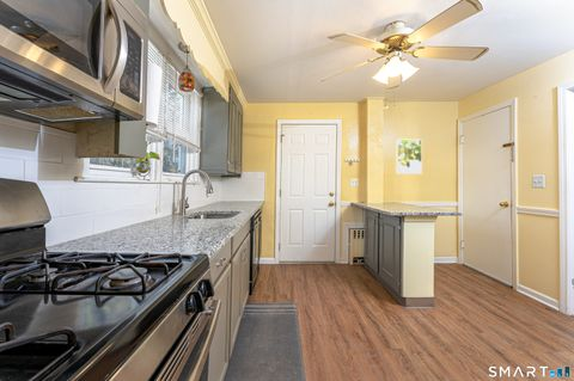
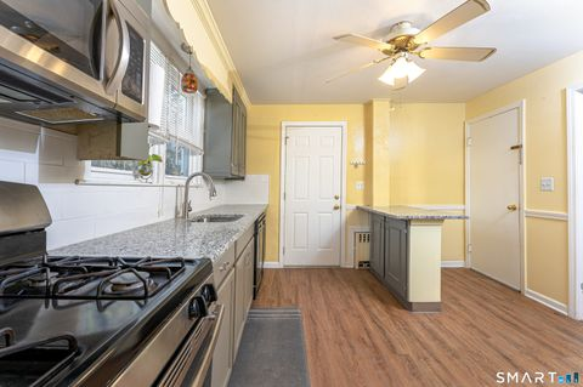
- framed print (409, 156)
